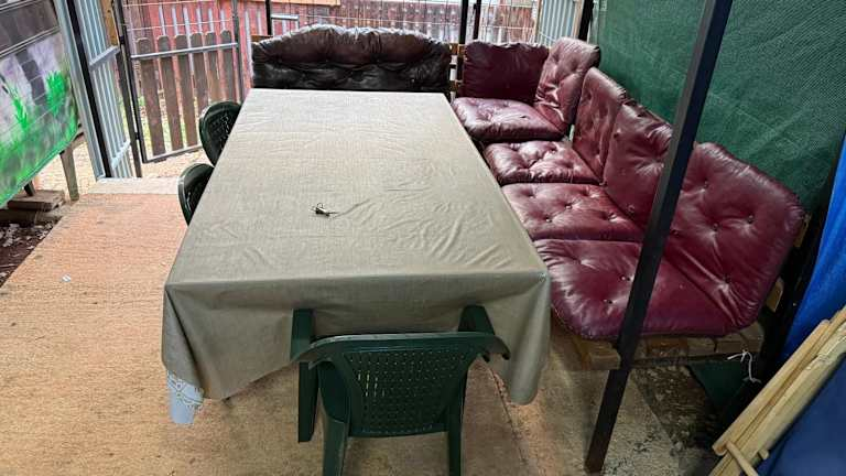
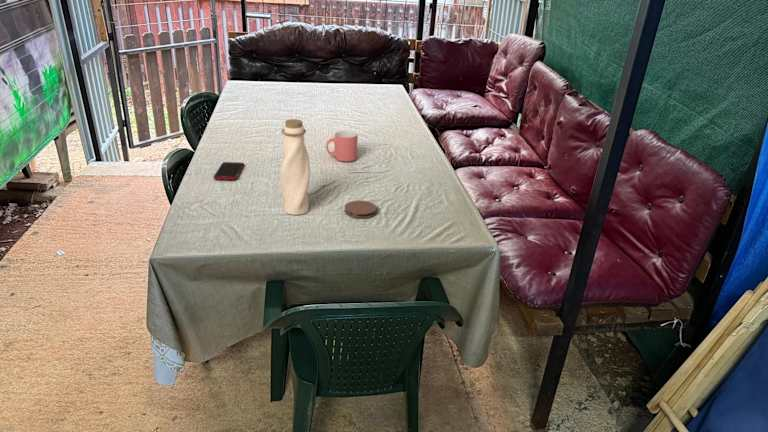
+ mug (341, 146)
+ cell phone (229, 170)
+ coaster (360, 209)
+ water bottle (294, 166)
